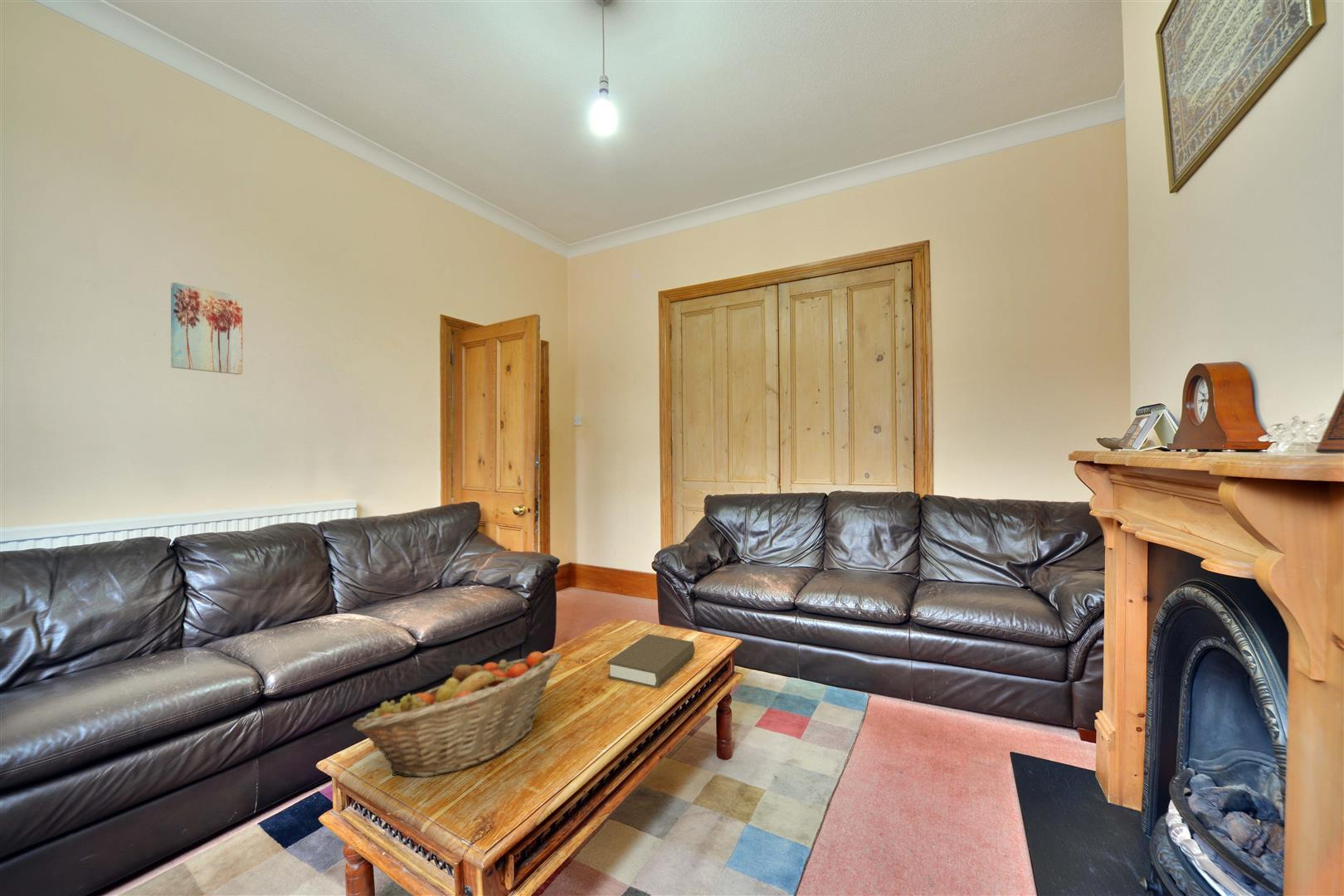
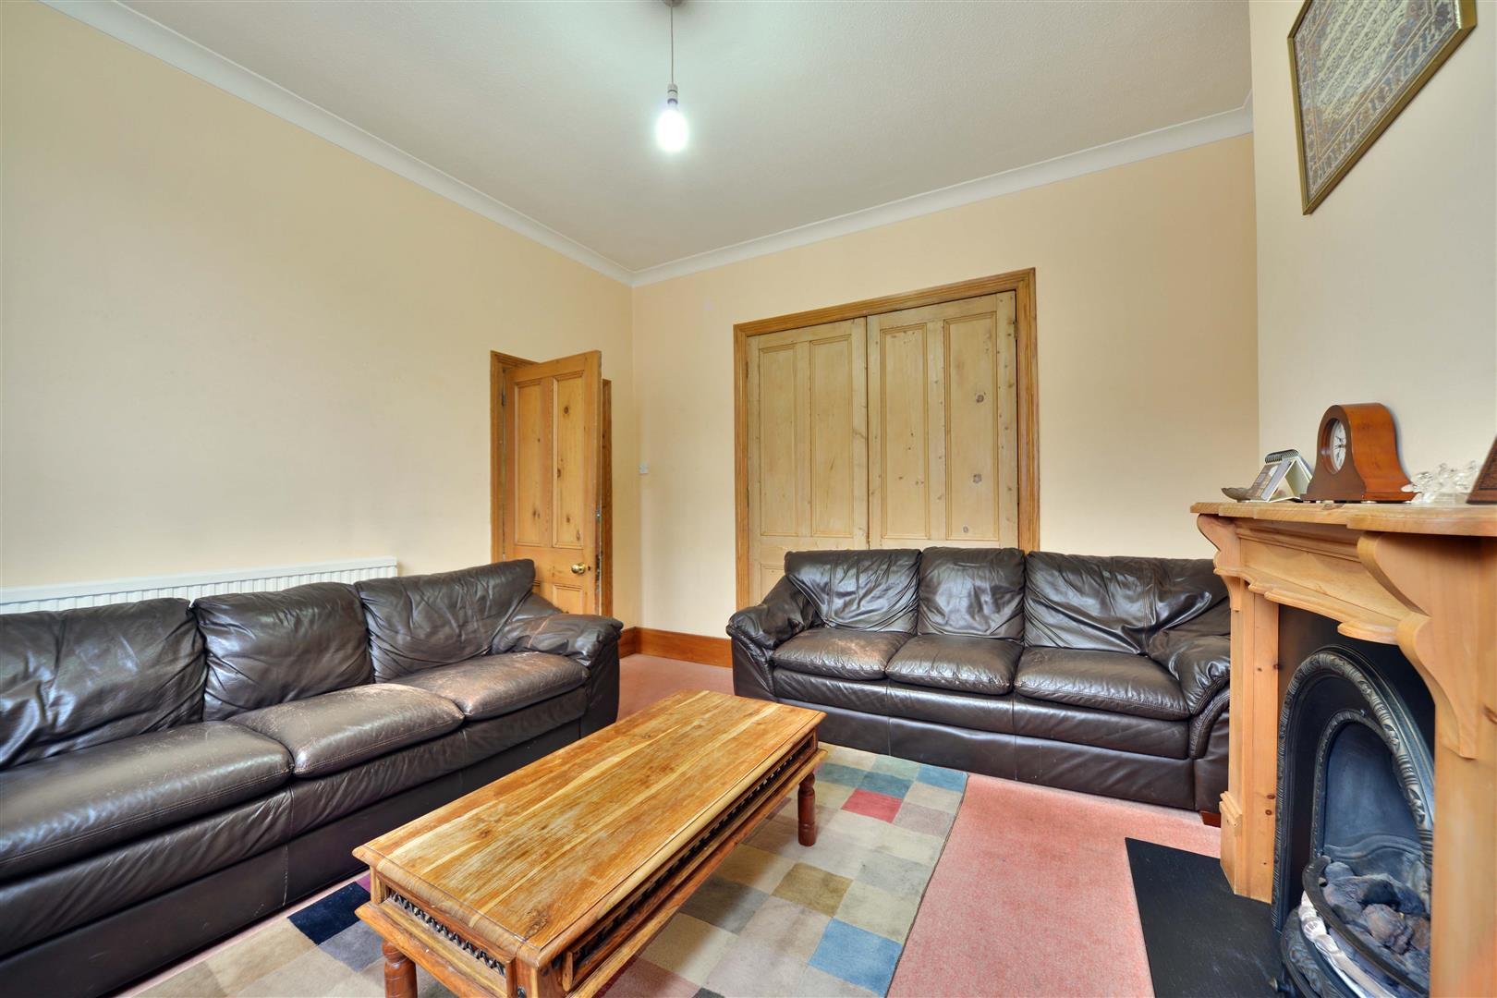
- book (653, 659)
- fruit basket (467, 702)
- wall art (208, 330)
